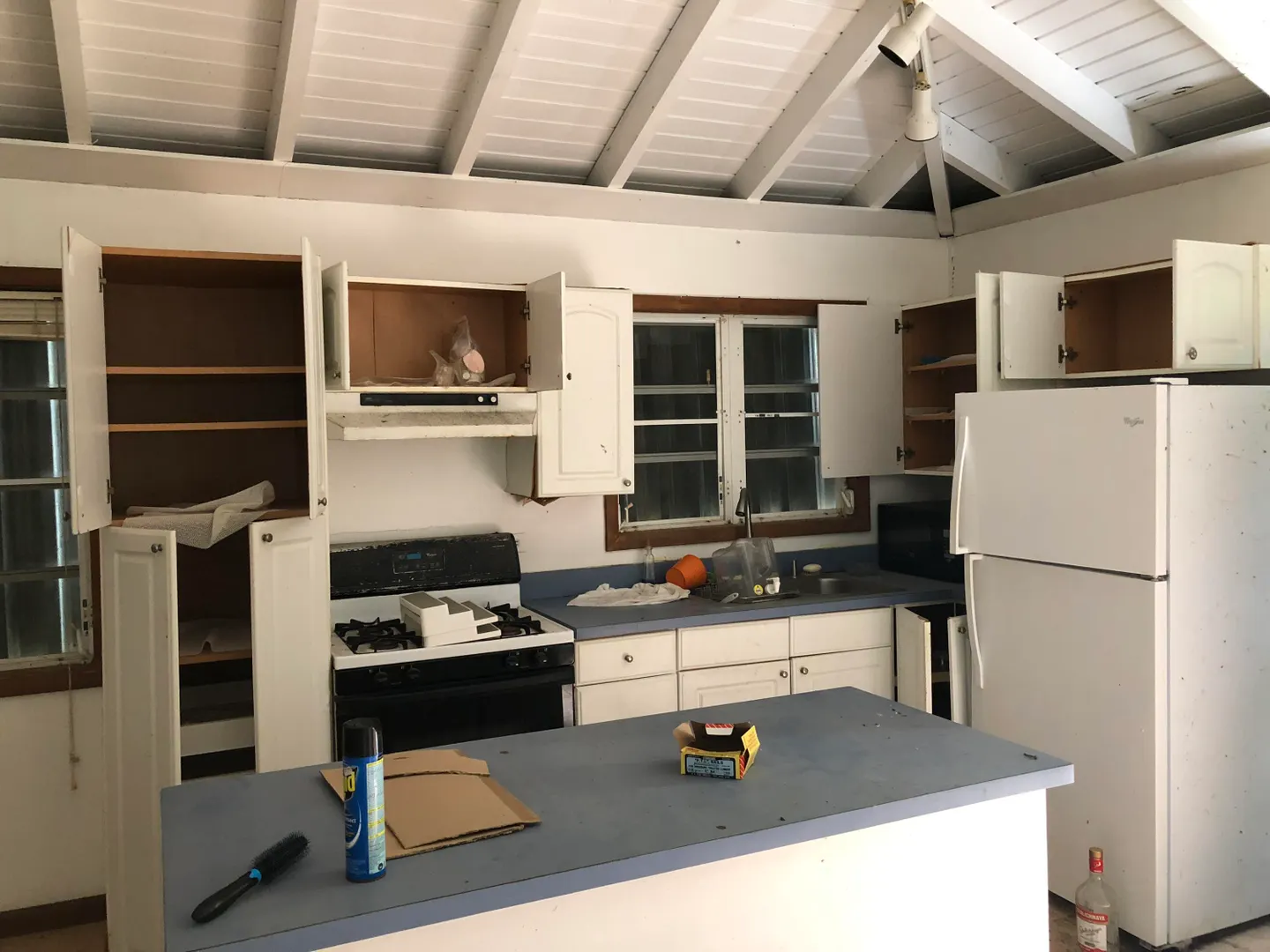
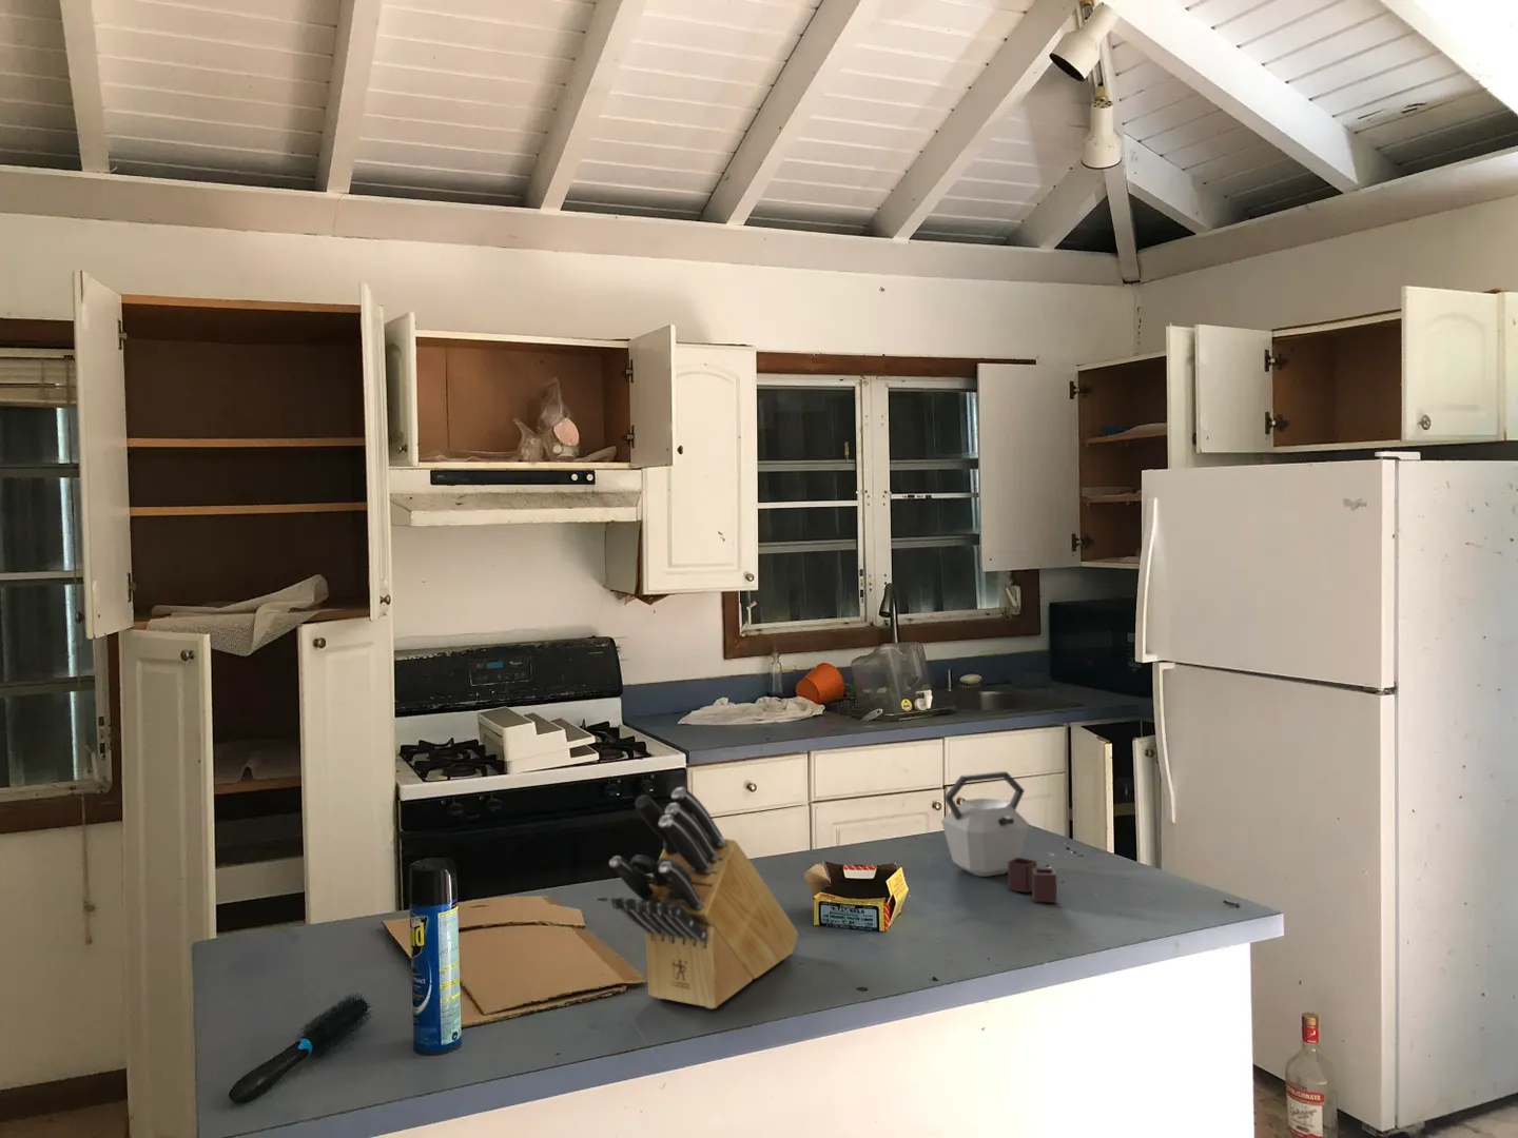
+ kettle (1006, 831)
+ knife block (708, 877)
